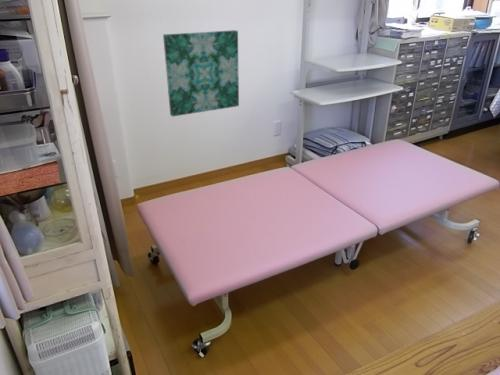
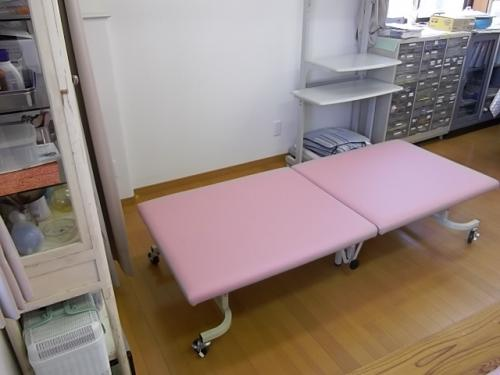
- wall art (203, 73)
